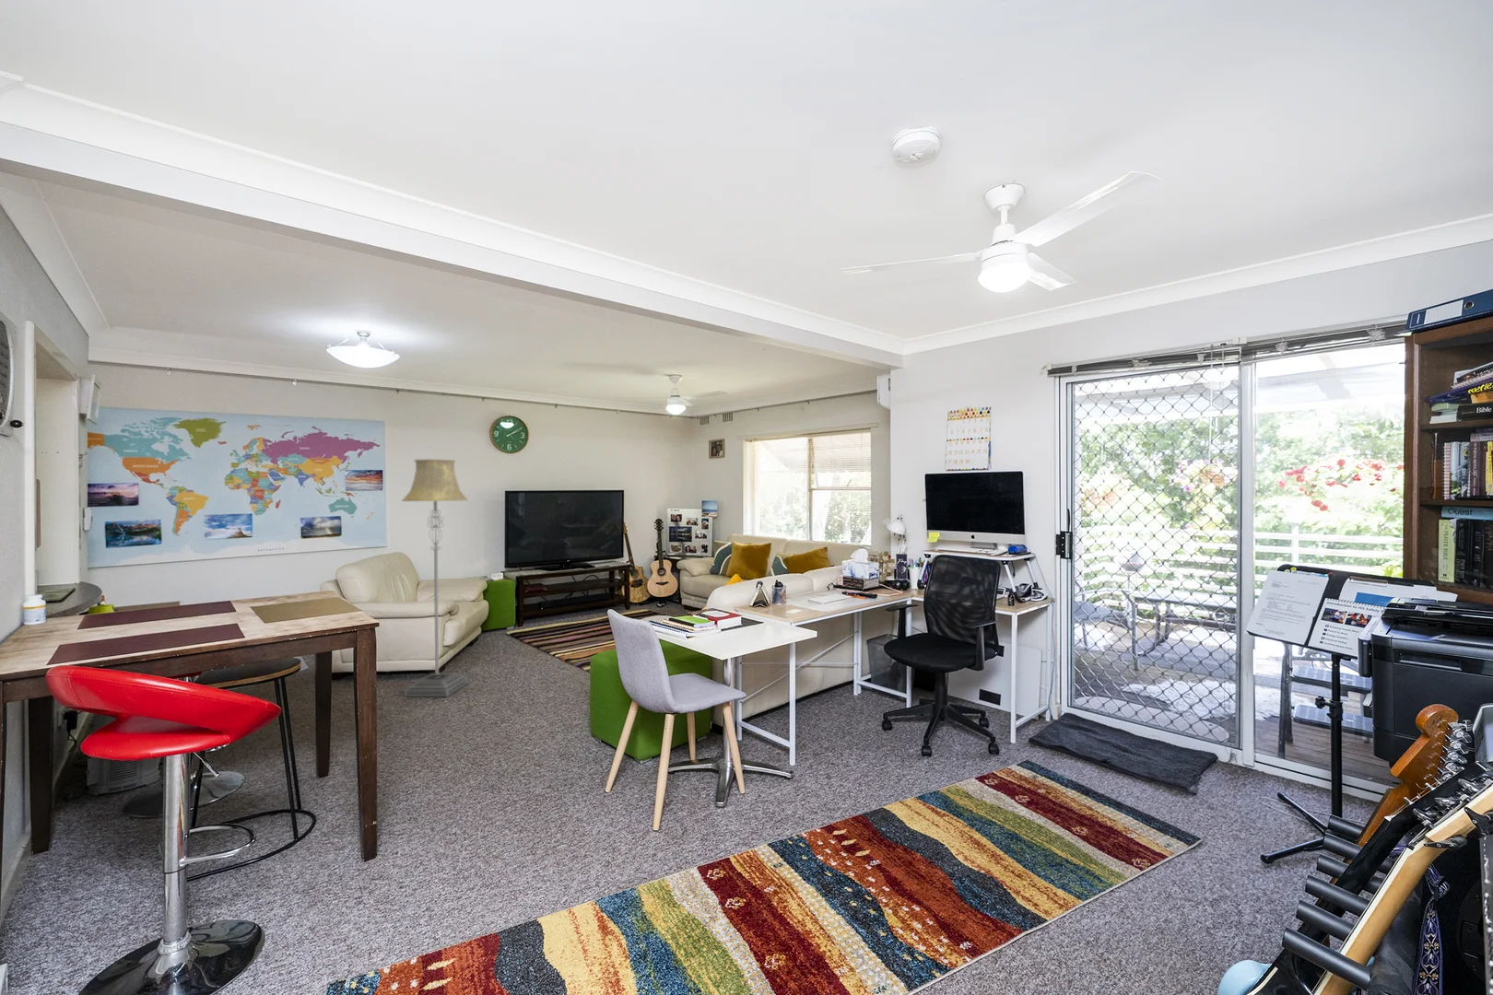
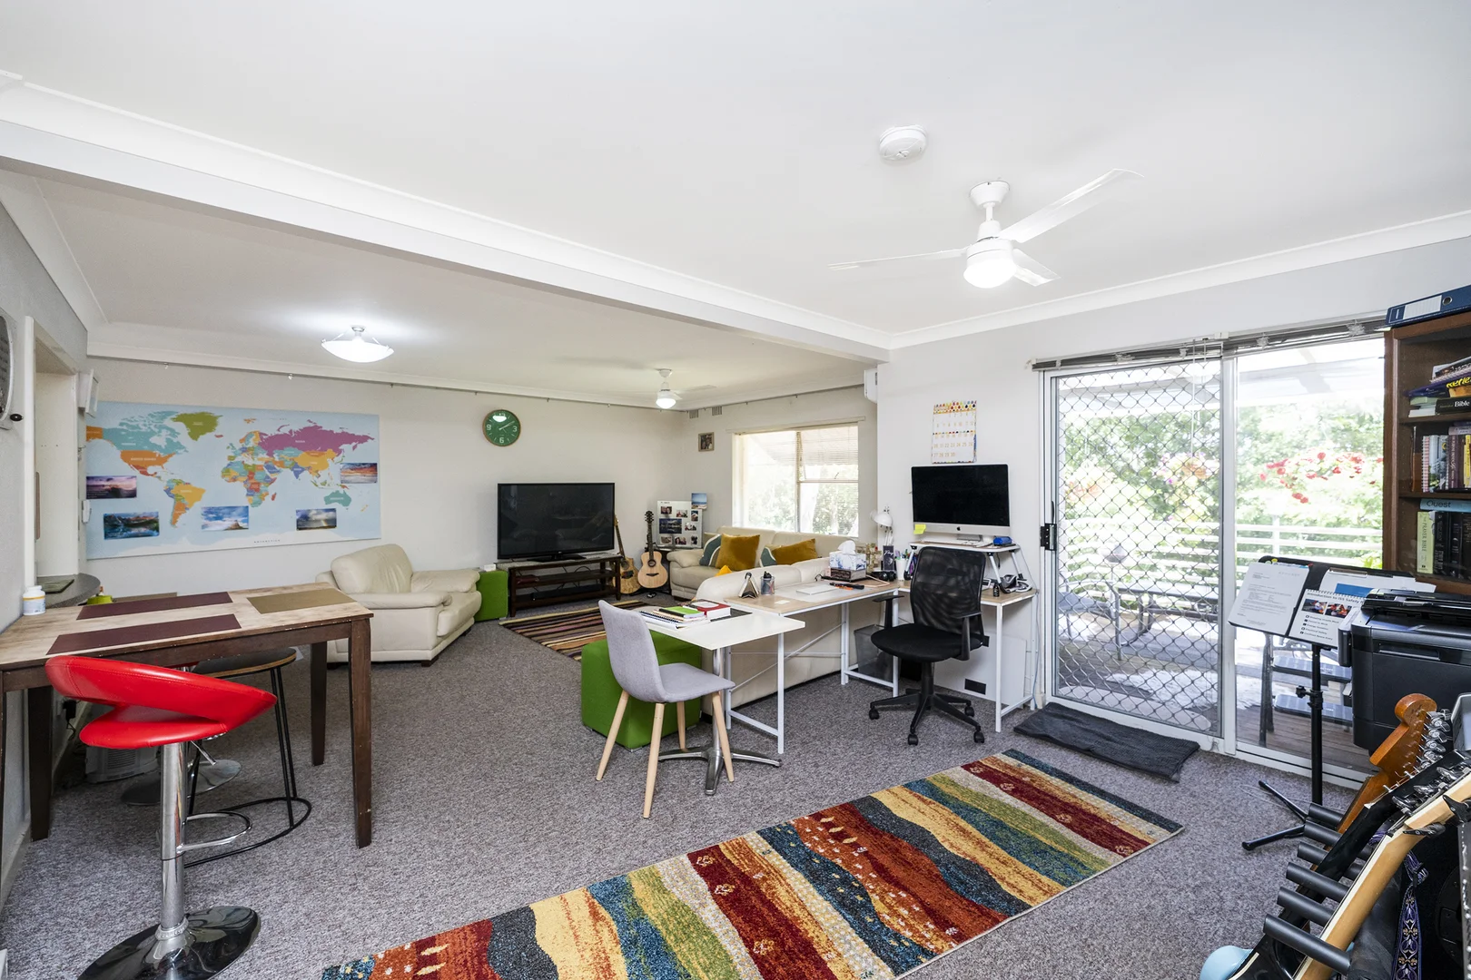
- floor lamp (435, 575)
